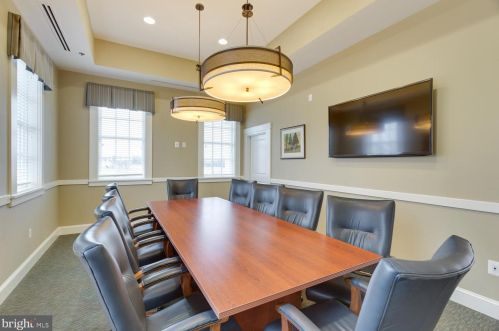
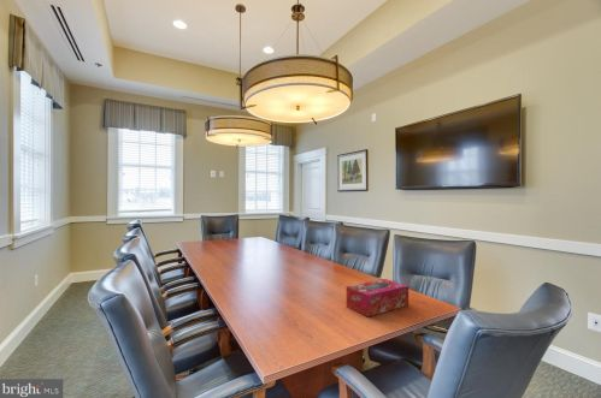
+ tissue box (377, 296)
